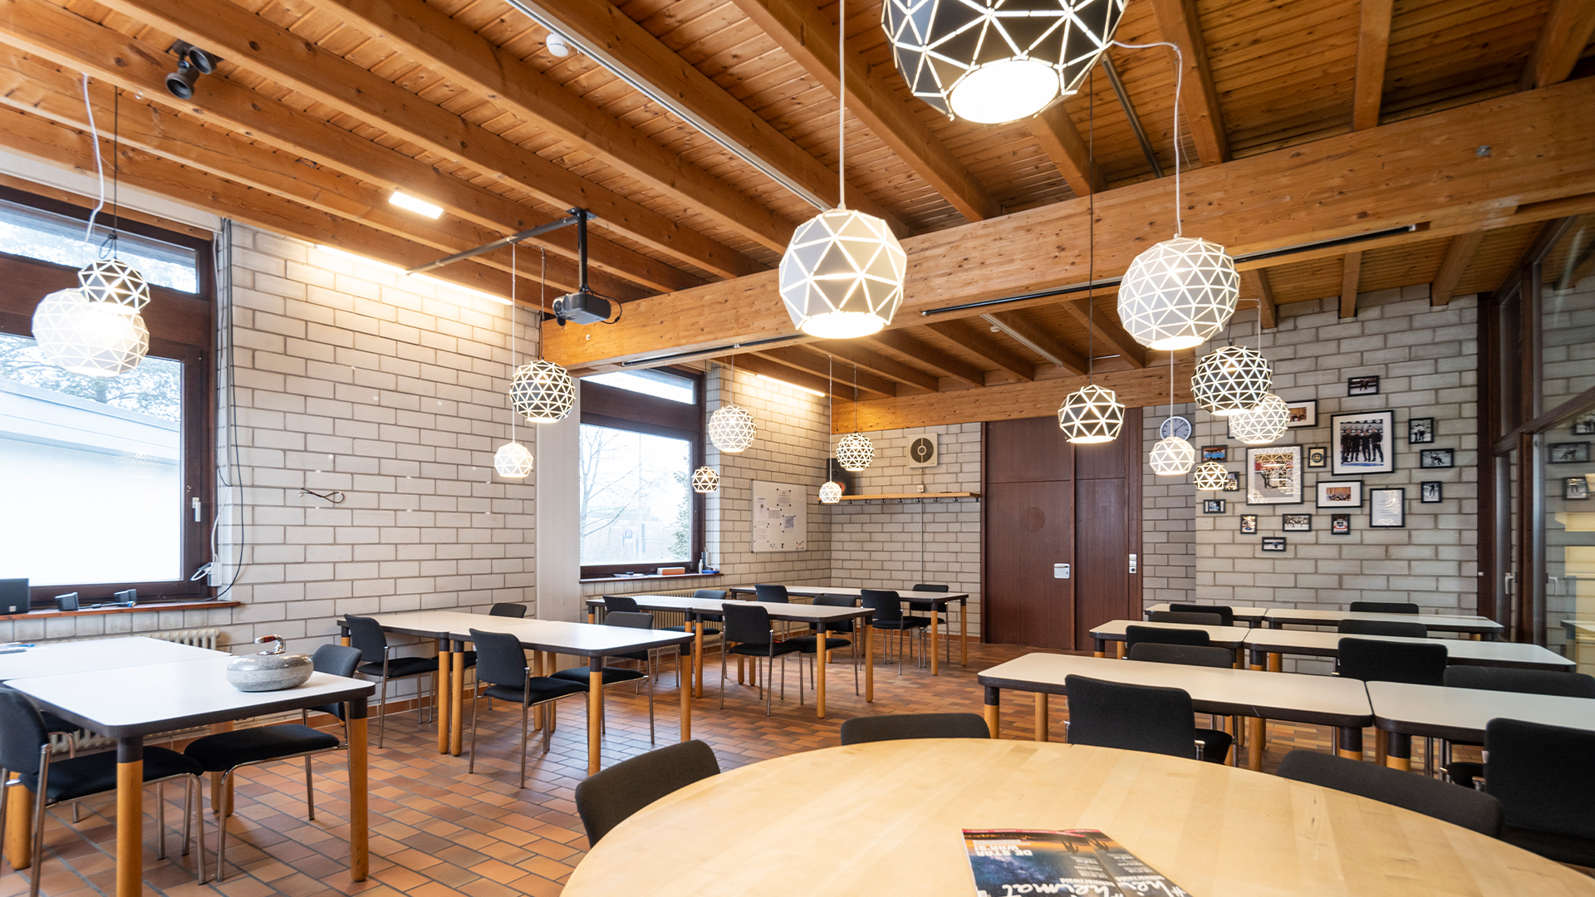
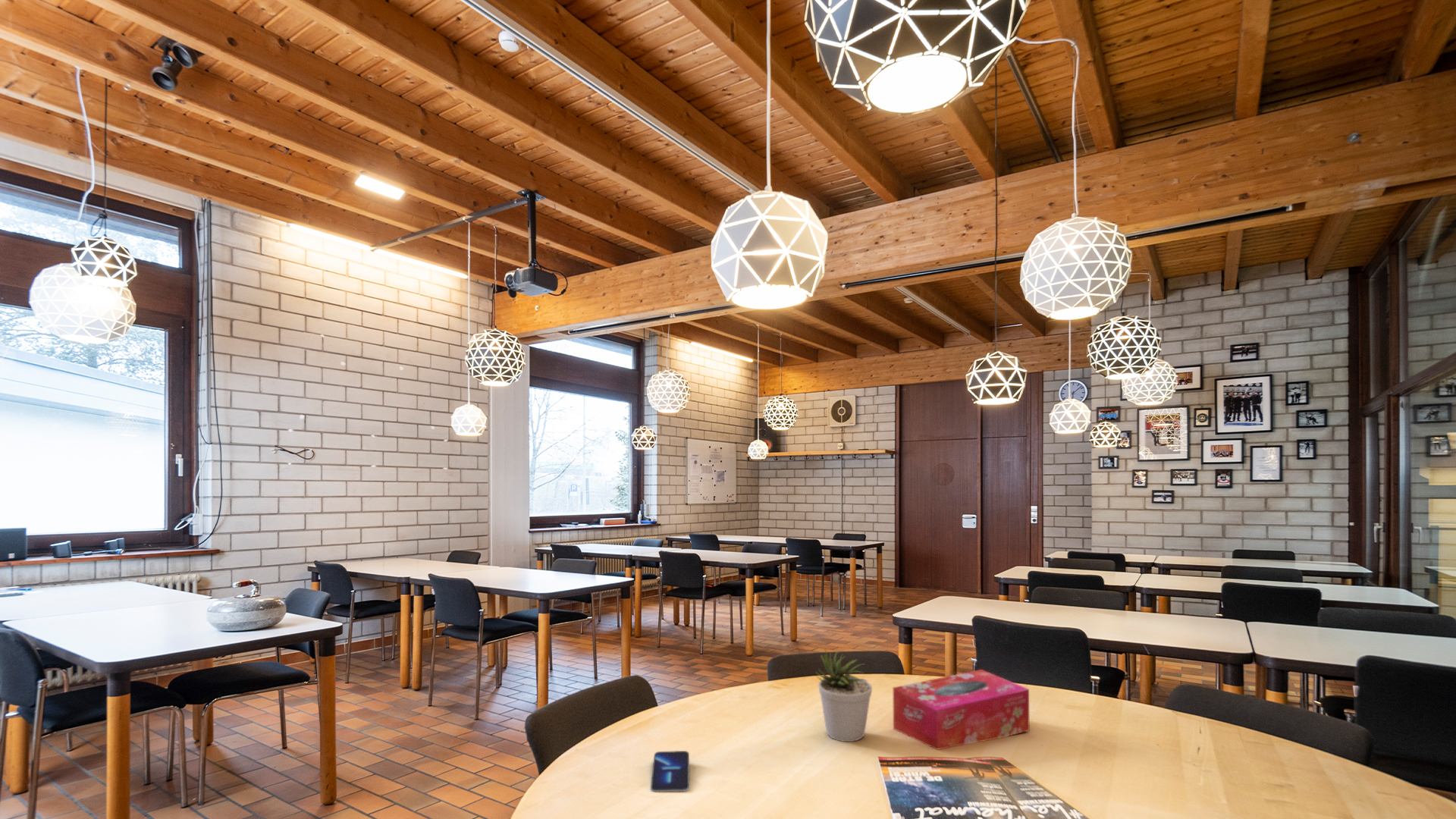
+ potted plant (843, 691)
+ smartphone (670, 771)
+ tissue box (961, 708)
